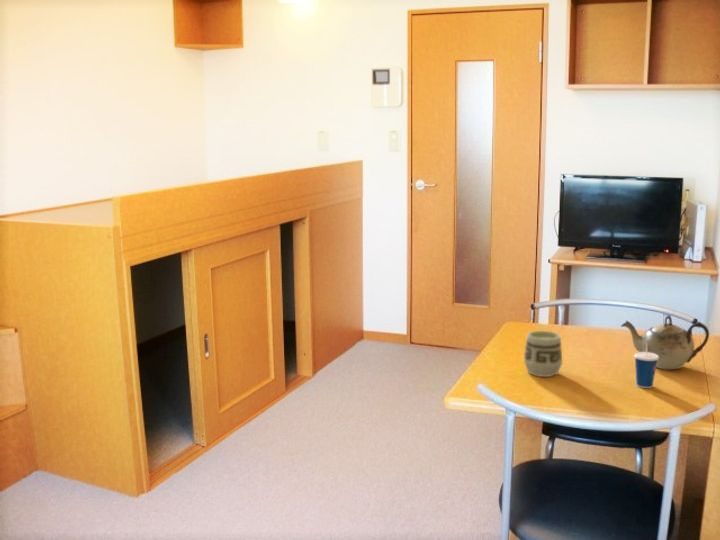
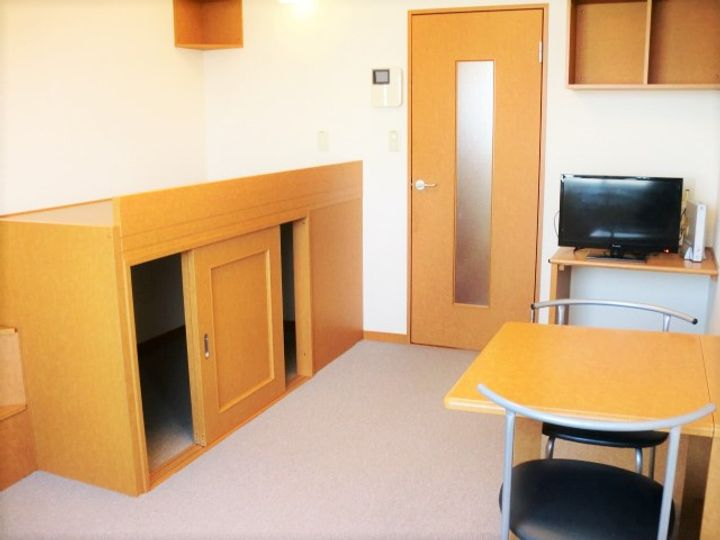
- teapot (663, 340)
- cup (543, 353)
- cup (645, 362)
